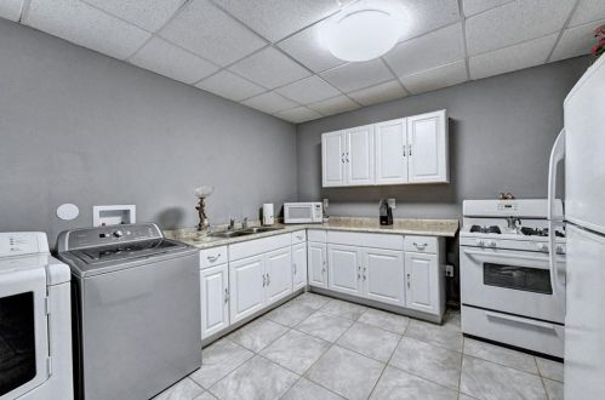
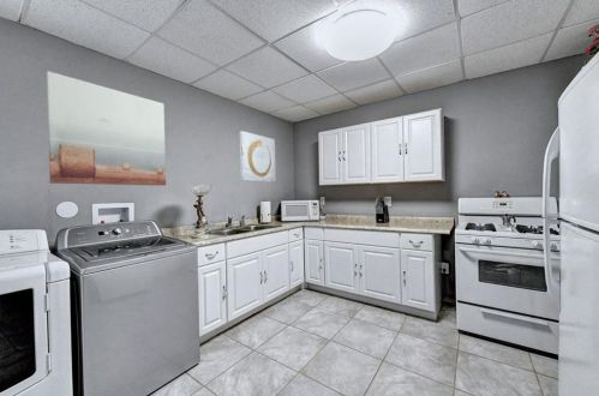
+ wall art (114, 137)
+ wall art (258, 158)
